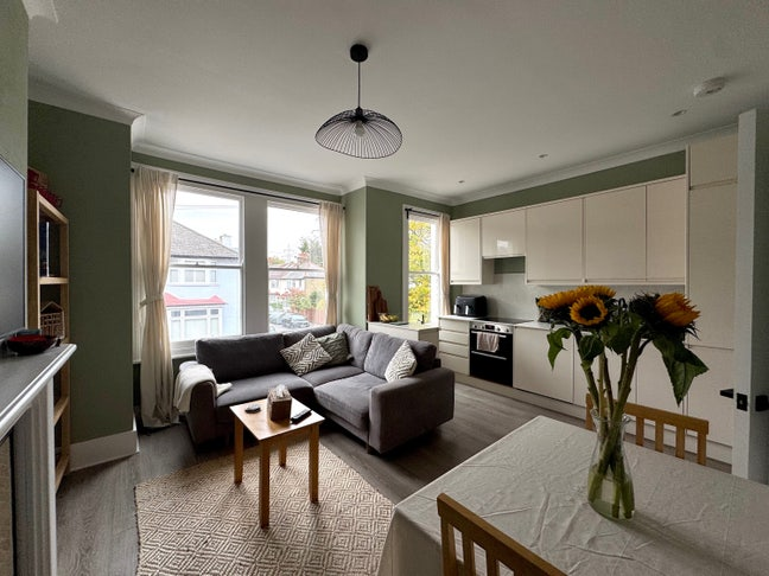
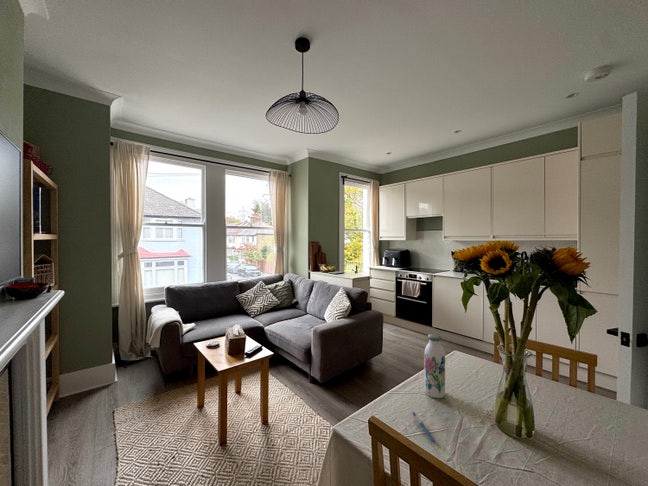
+ water bottle (434, 364)
+ pen (422, 426)
